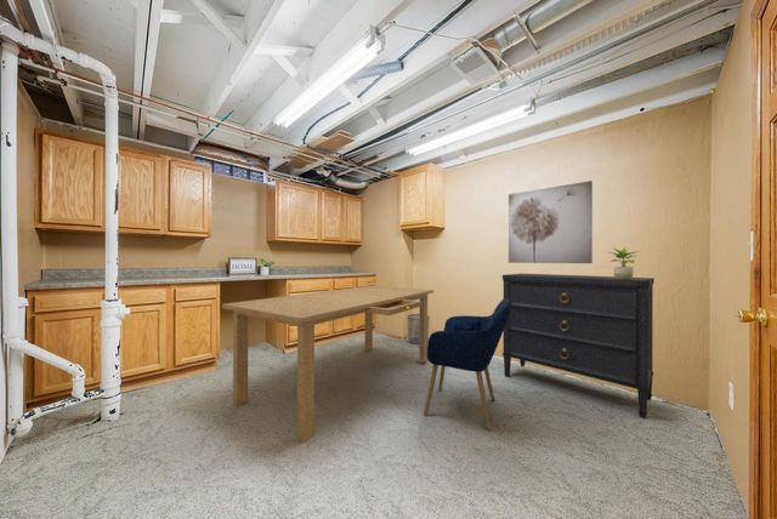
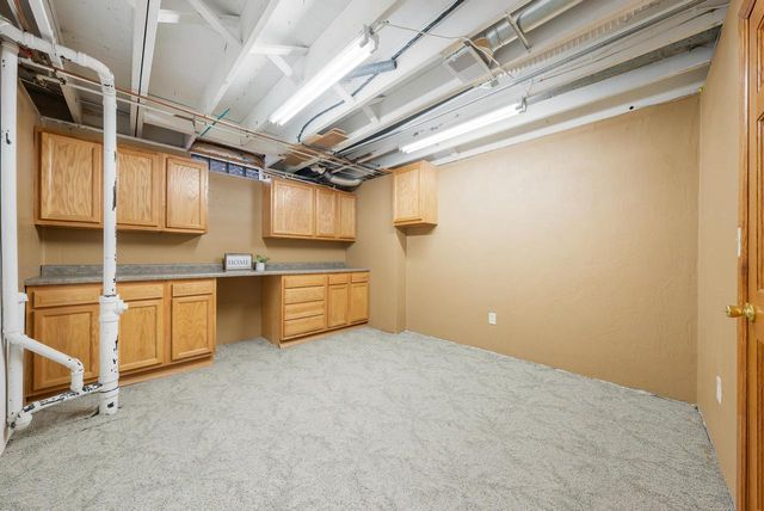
- dining table (365, 338)
- waste bin (418, 329)
- potted plant (622, 262)
- chair (469, 353)
- dresser (571, 331)
- wall art (546, 226)
